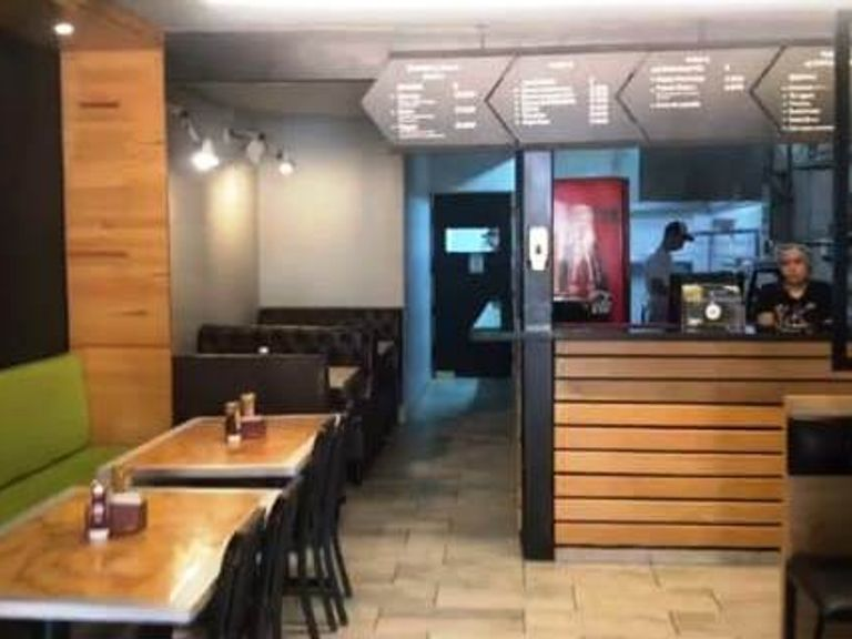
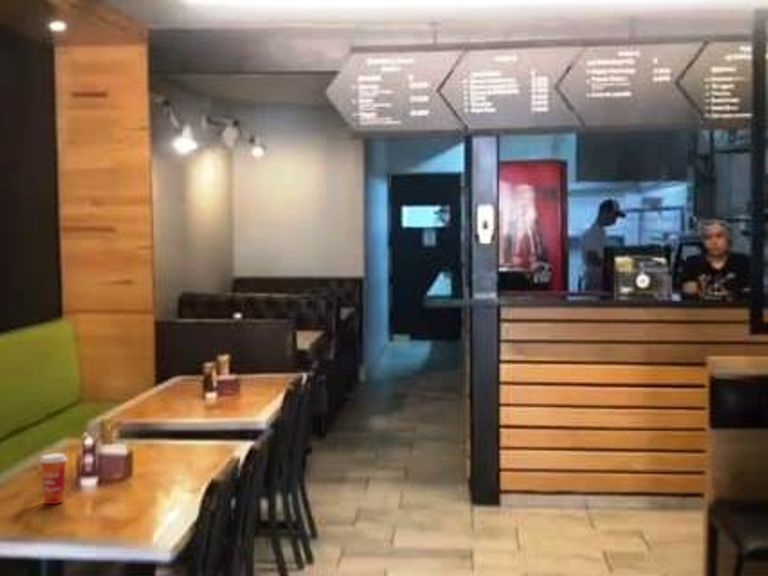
+ paper cup (53, 478)
